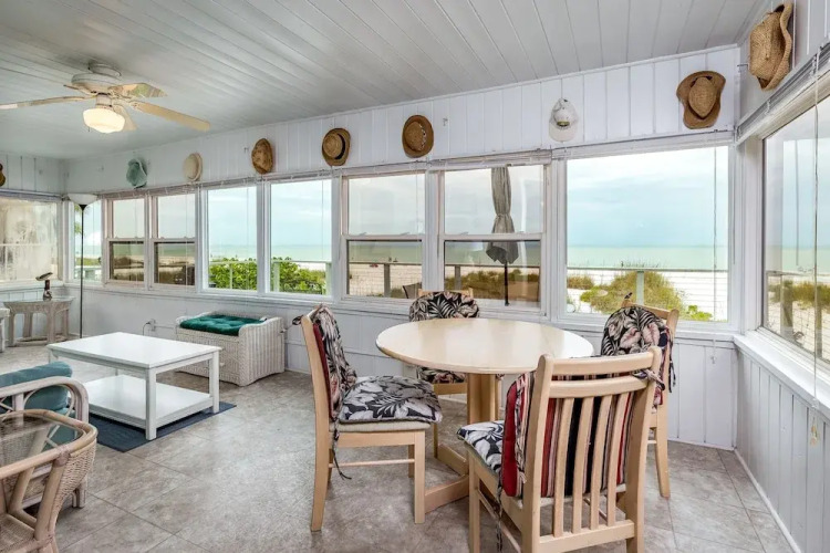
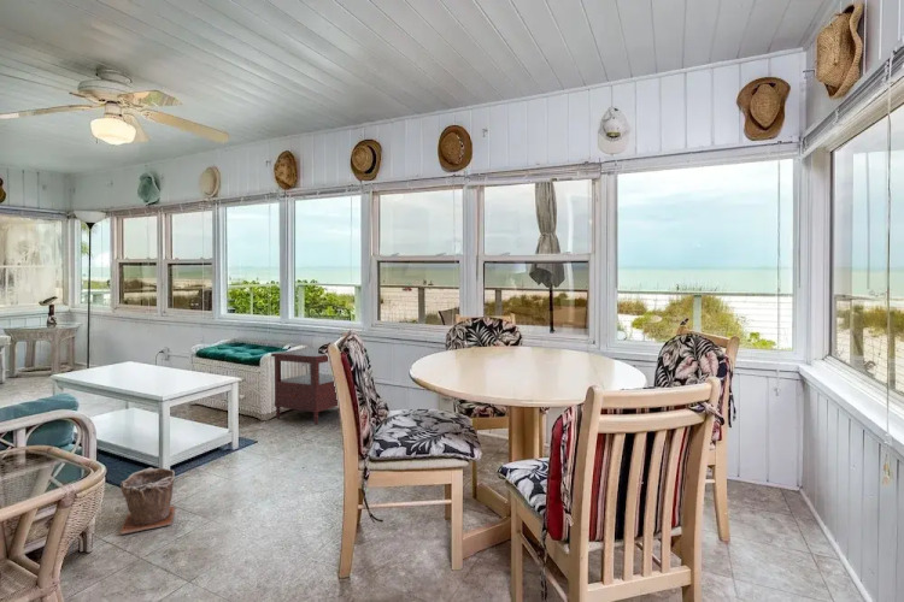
+ plant pot (148, 497)
+ side table (313, 383)
